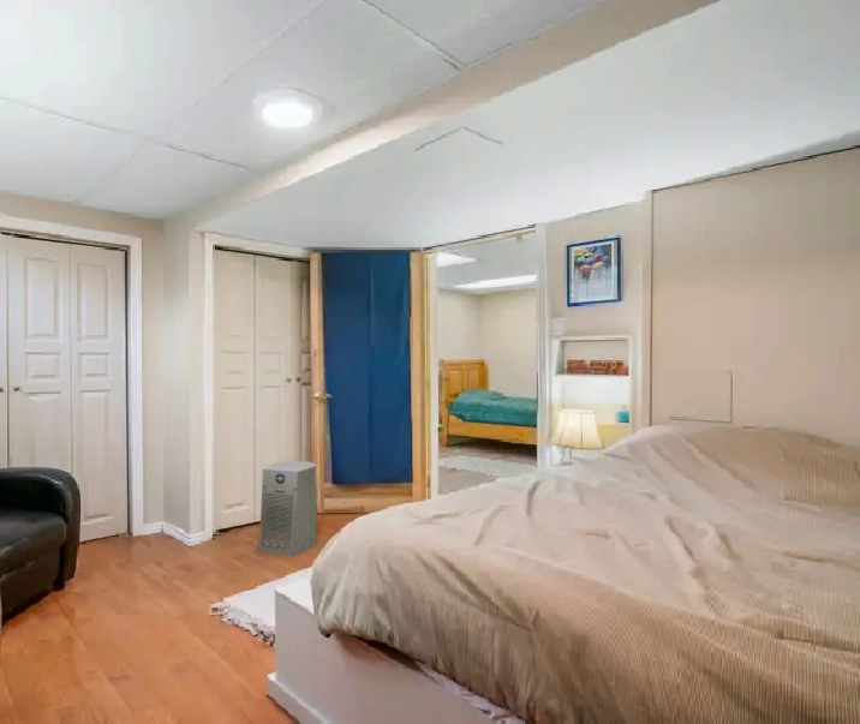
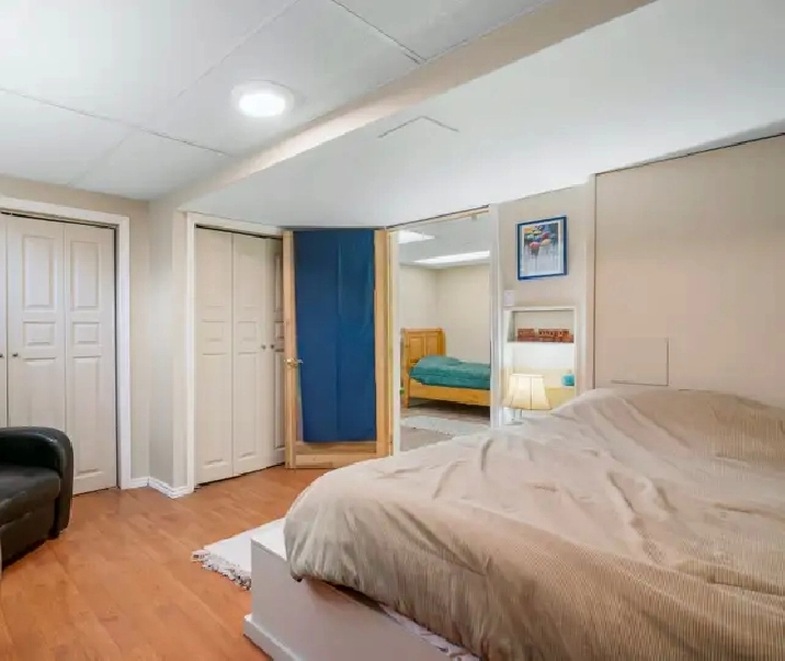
- fan (292, 504)
